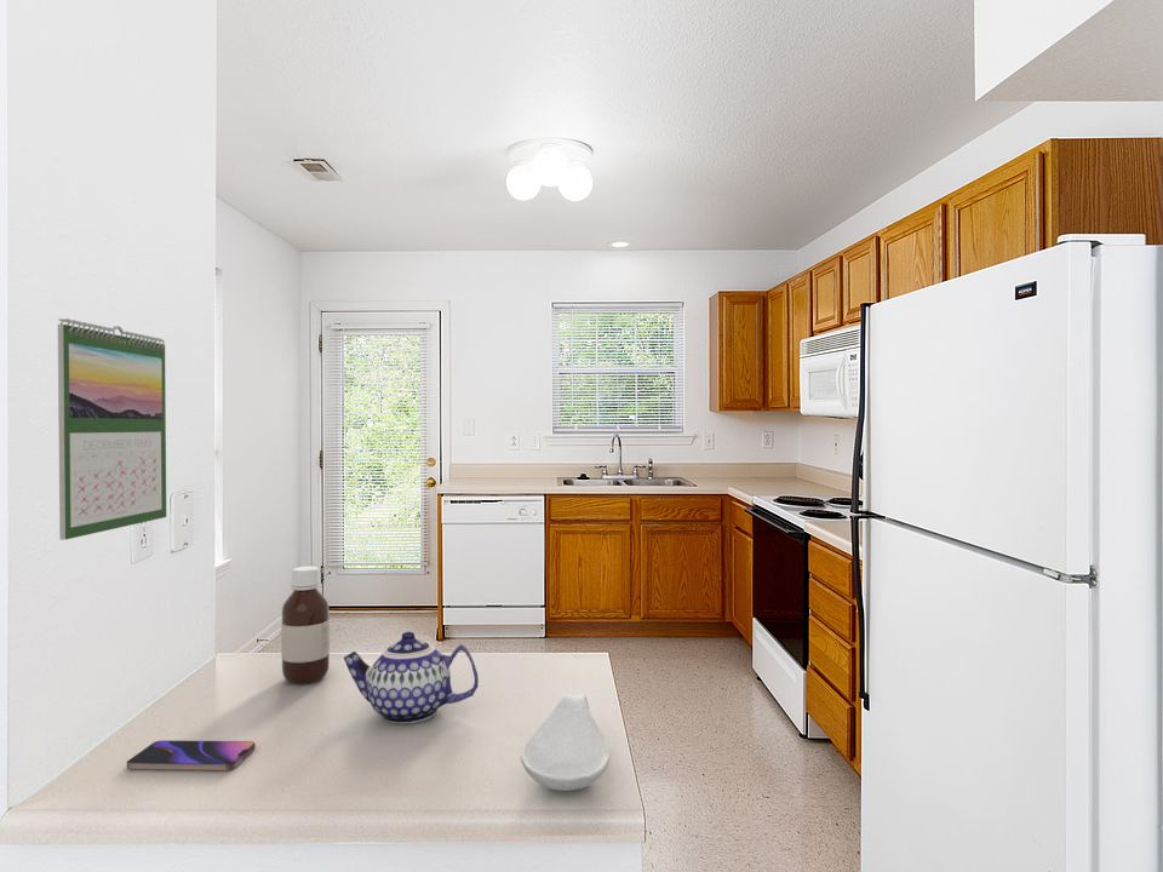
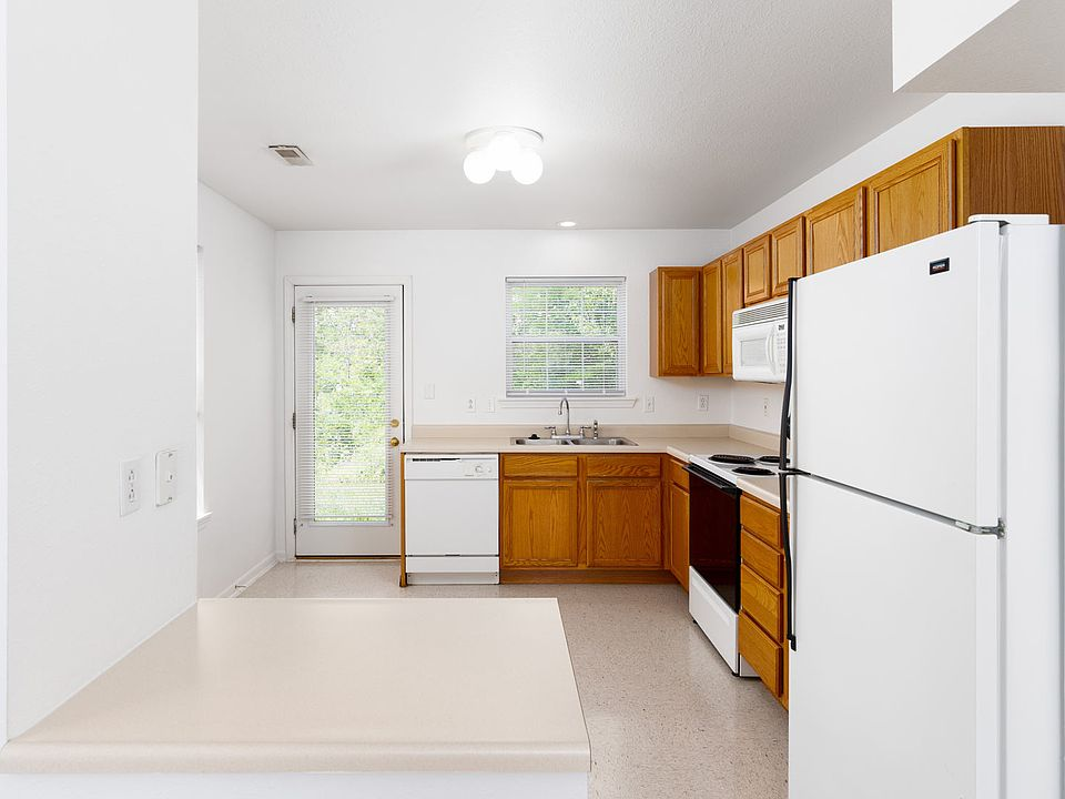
- spoon rest (568, 735)
- bottle (305, 623)
- calendar (118, 426)
- smartphone (193, 755)
- teapot (411, 672)
